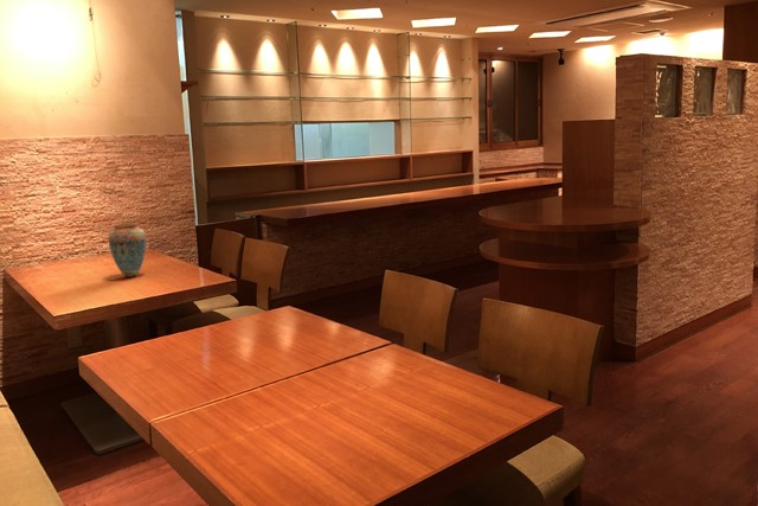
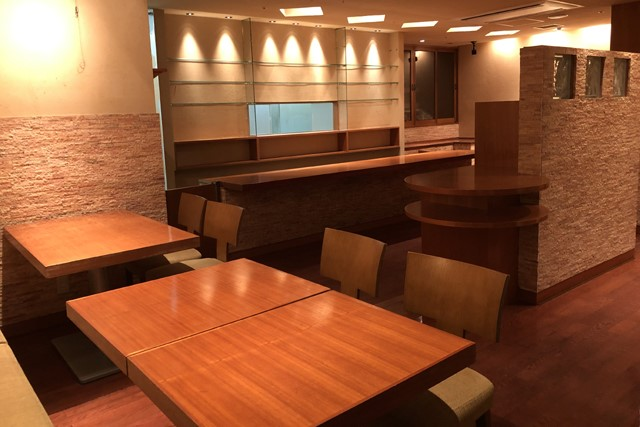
- vase (128, 250)
